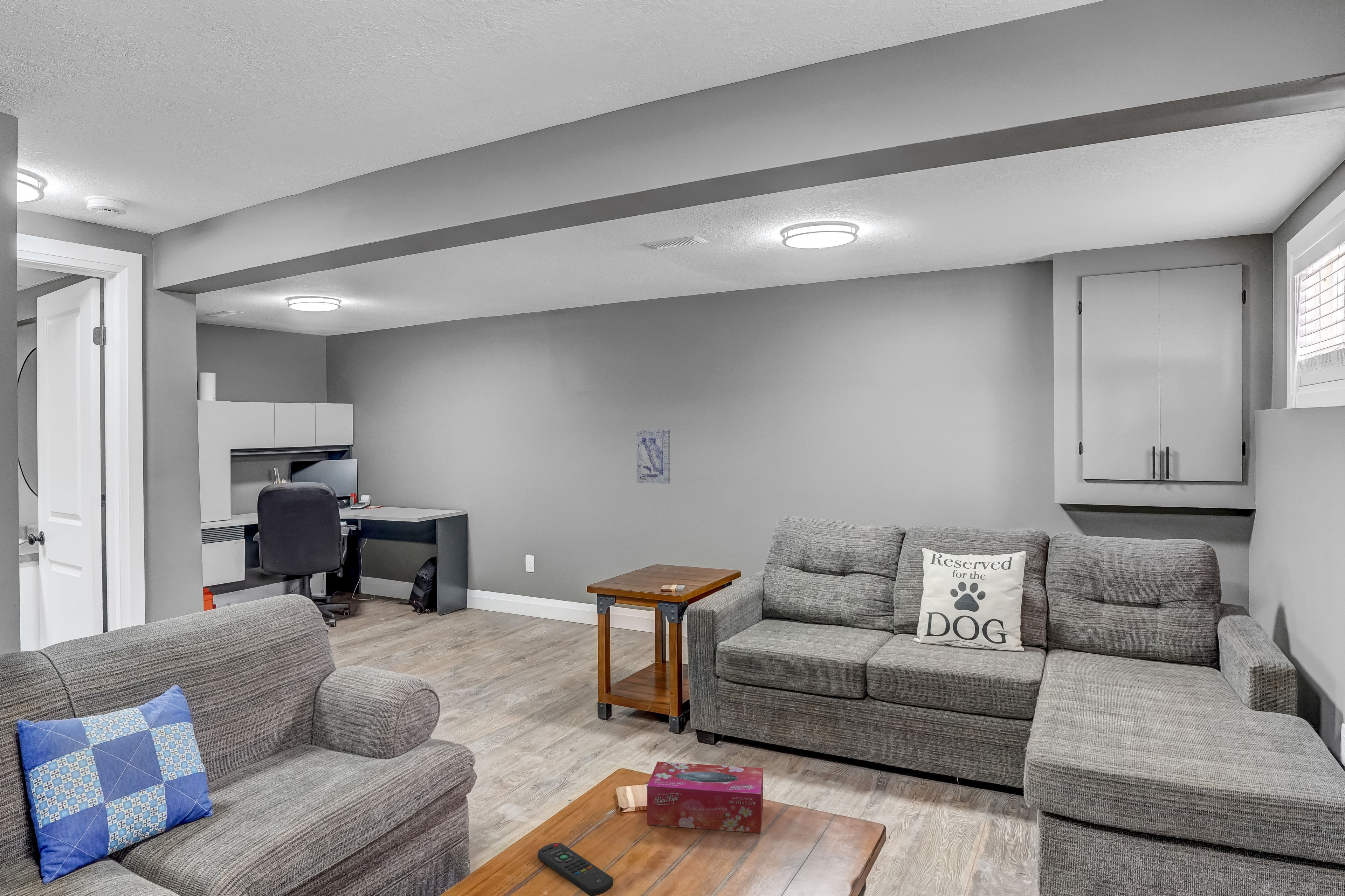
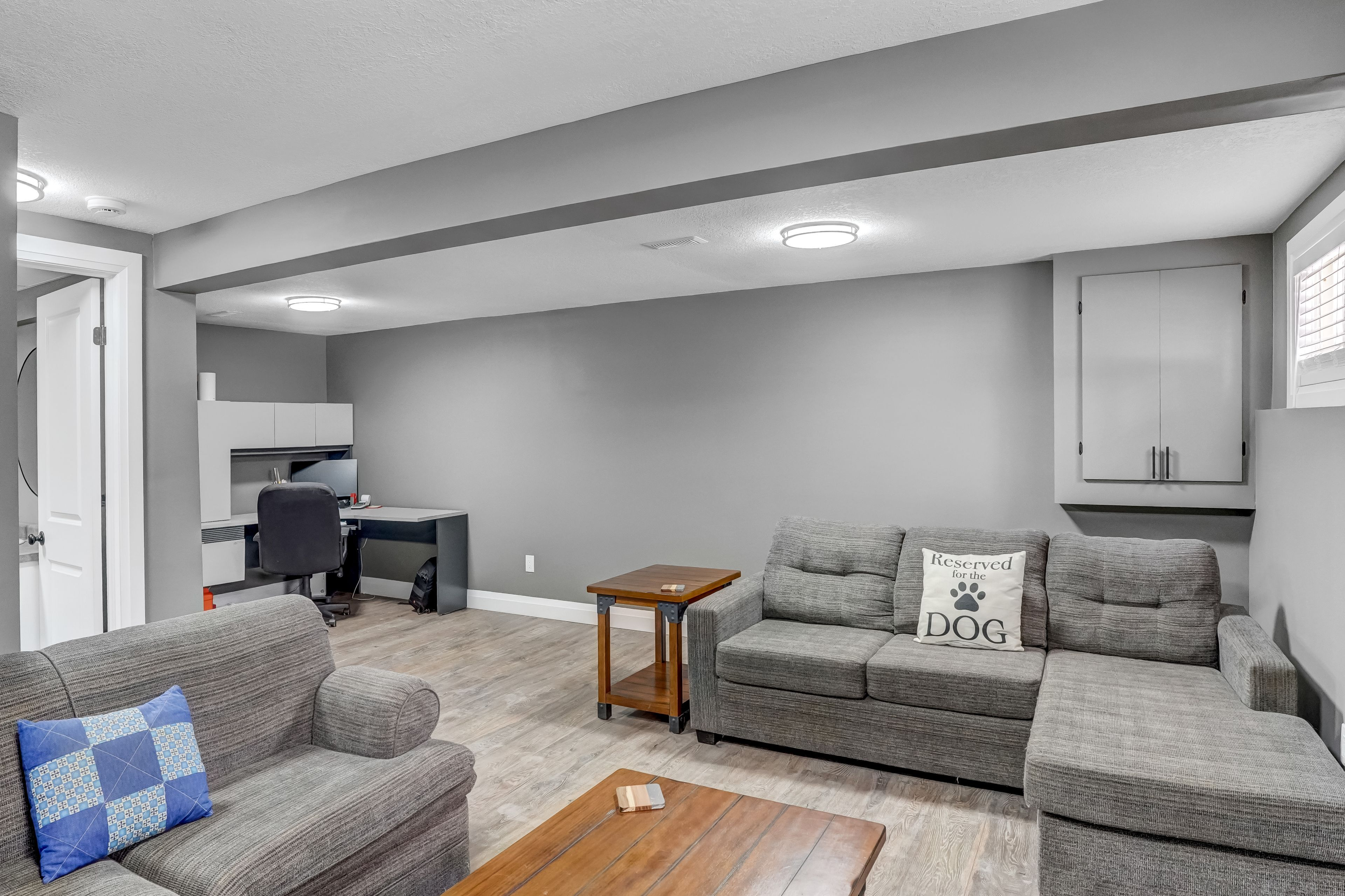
- wall art (653, 456)
- remote control (574, 867)
- tissue box (706, 796)
